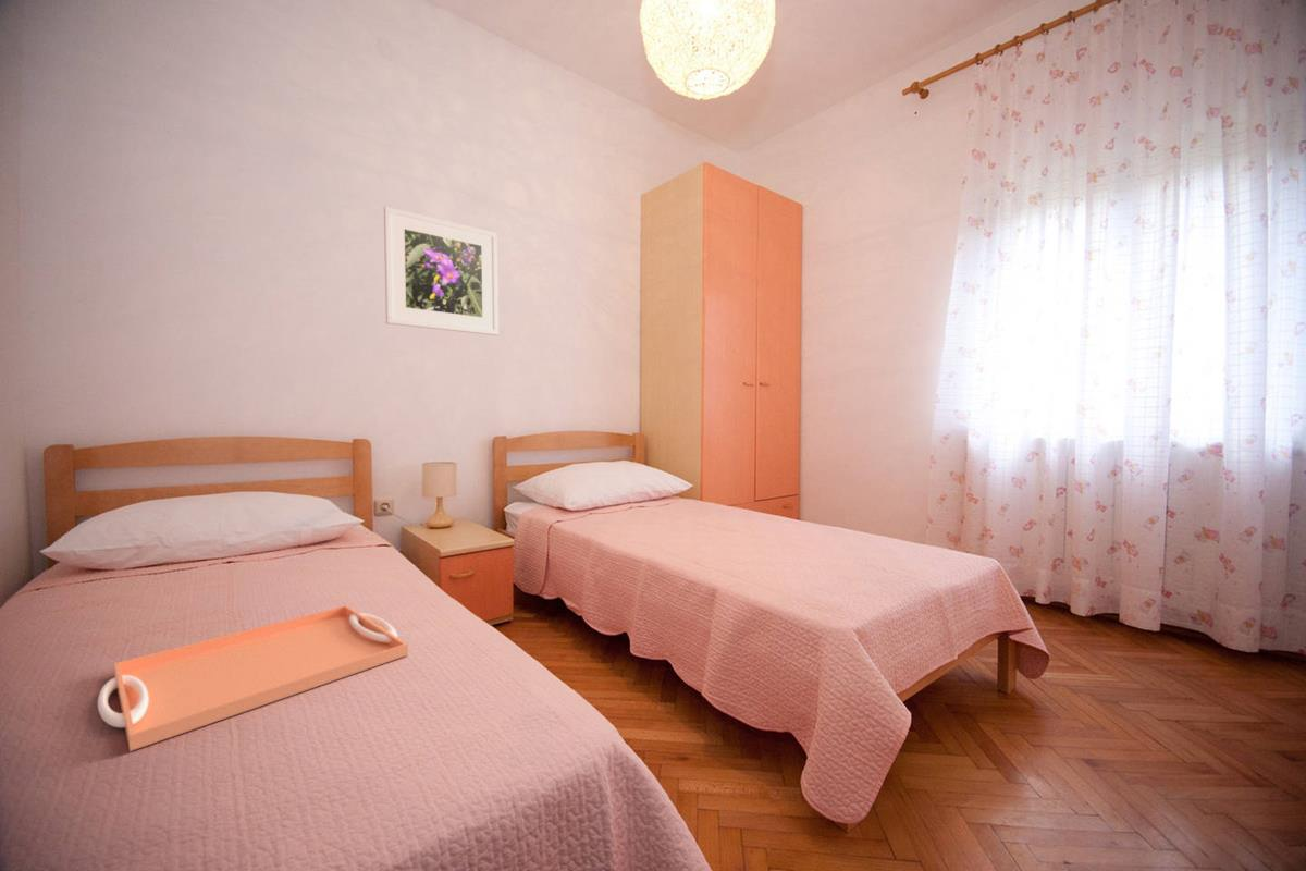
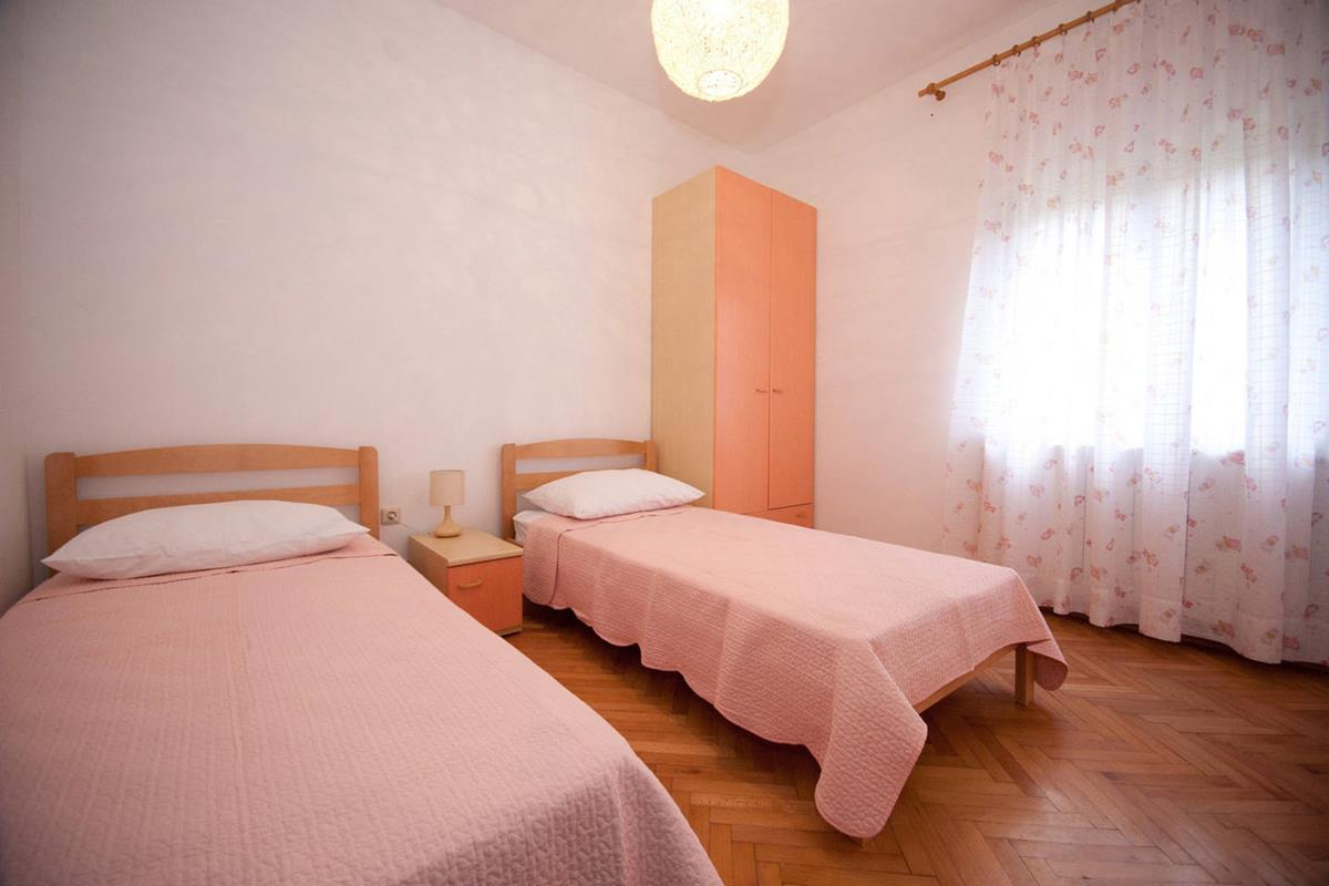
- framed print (444, 275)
- serving tray (267, 659)
